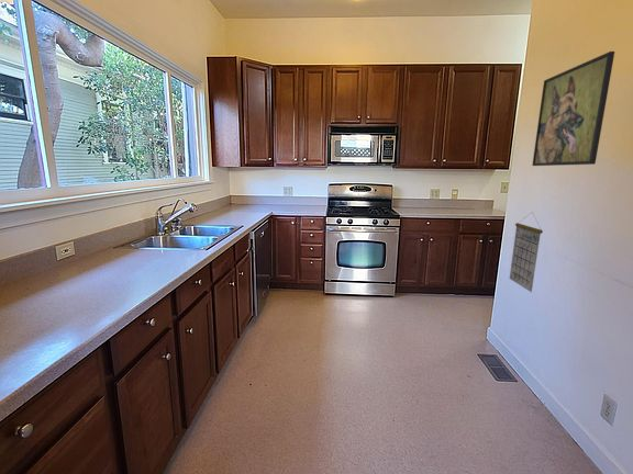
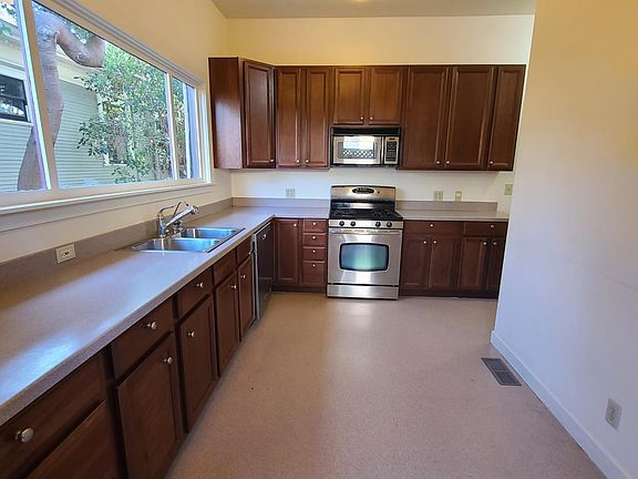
- calendar (524, 249)
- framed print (566, 117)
